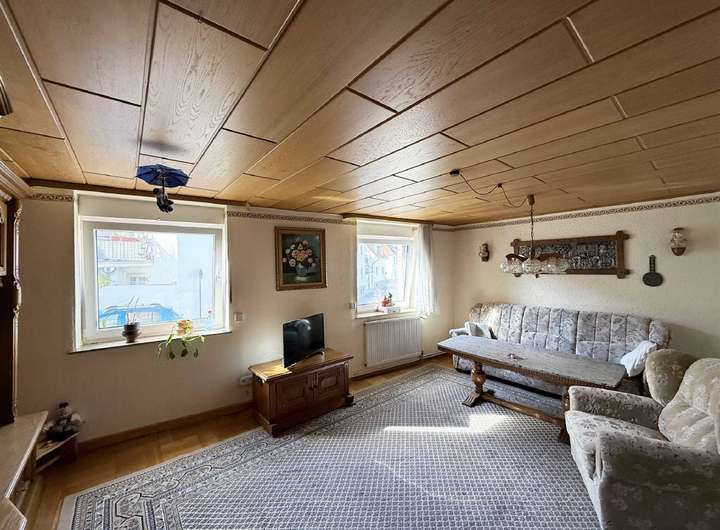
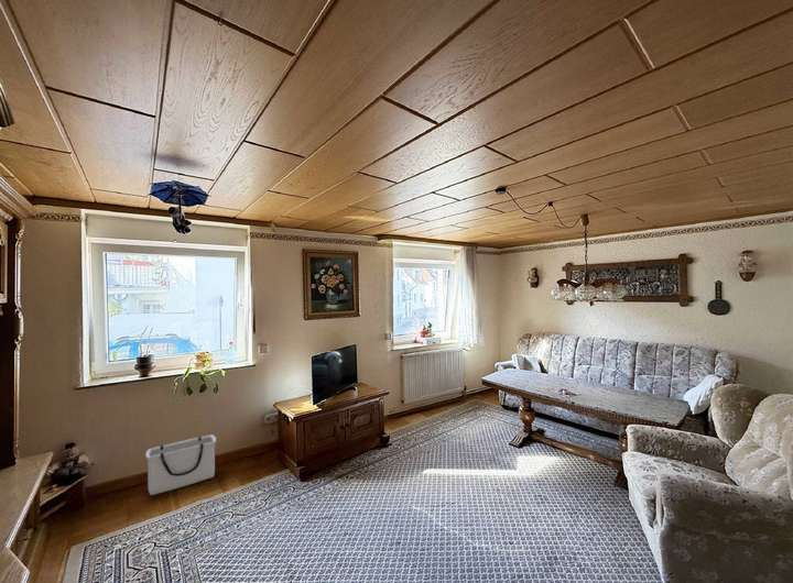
+ storage bin (182, 463)
